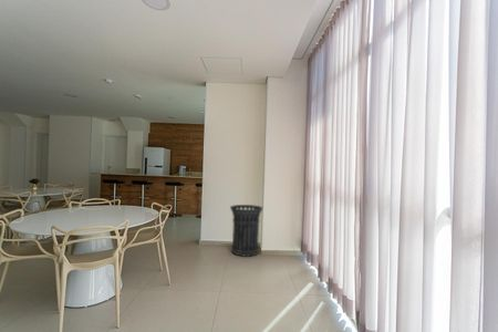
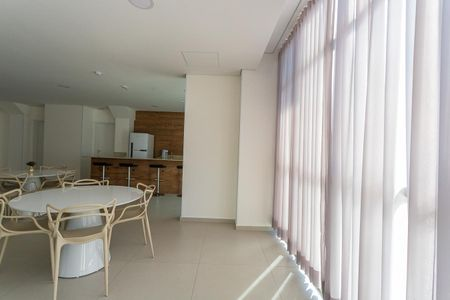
- trash can (246, 229)
